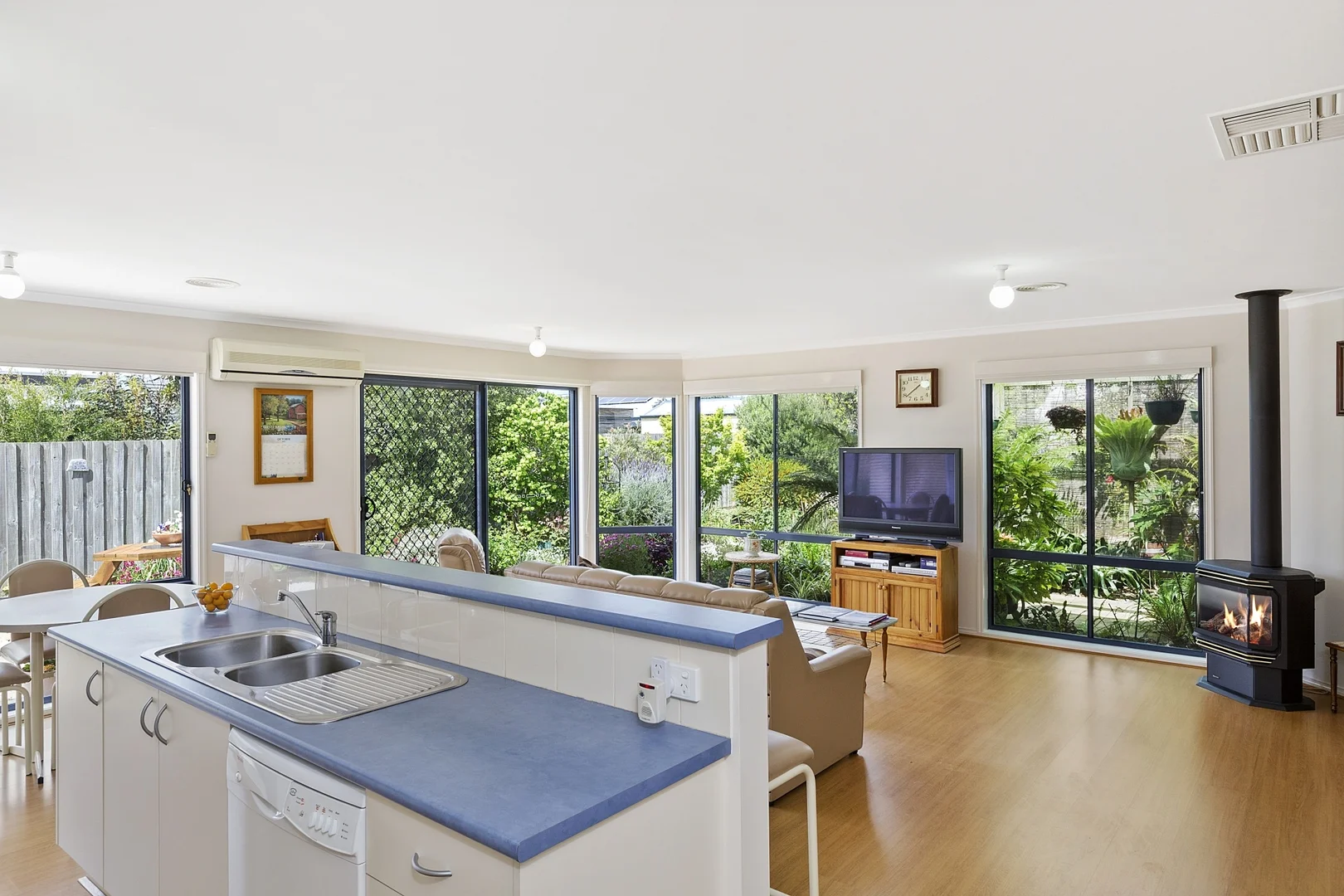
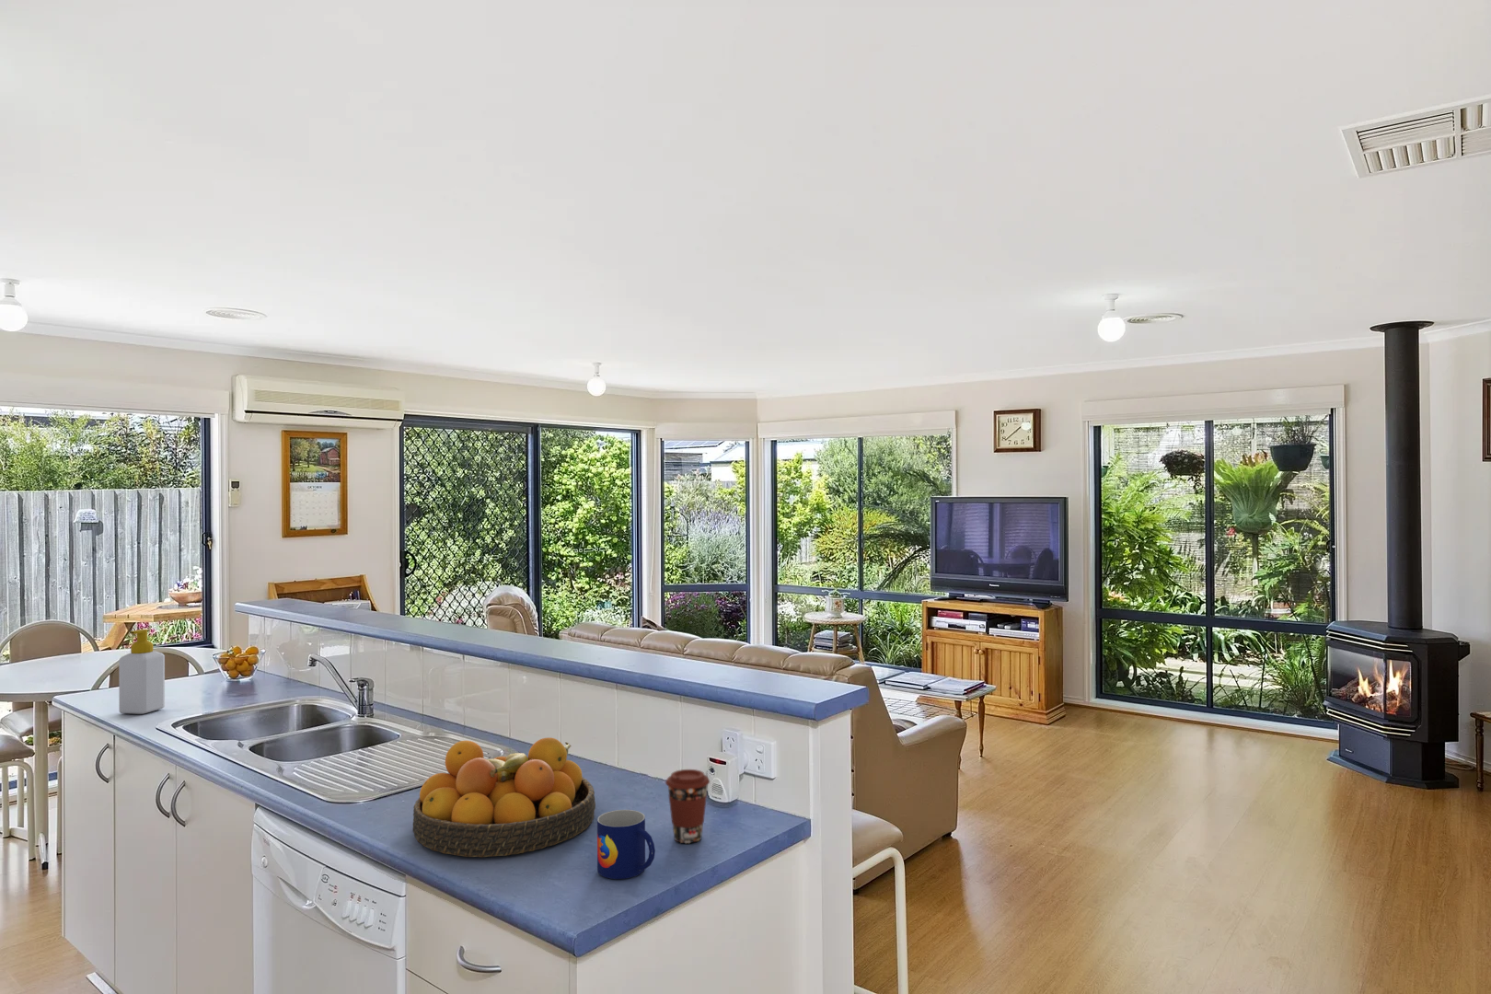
+ soap bottle (142, 670)
+ fruit bowl (506, 783)
+ mug (629, 845)
+ coffee cup (688, 805)
